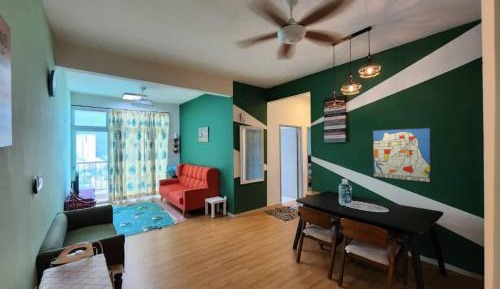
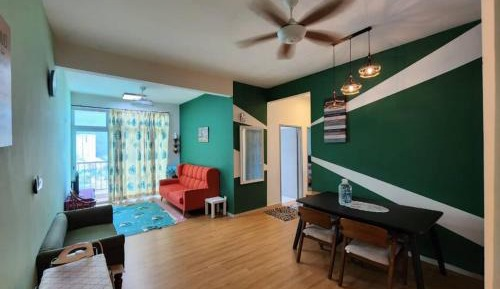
- wall art (399, 154)
